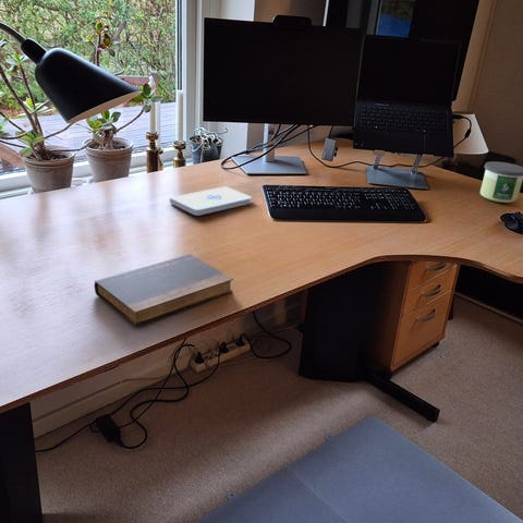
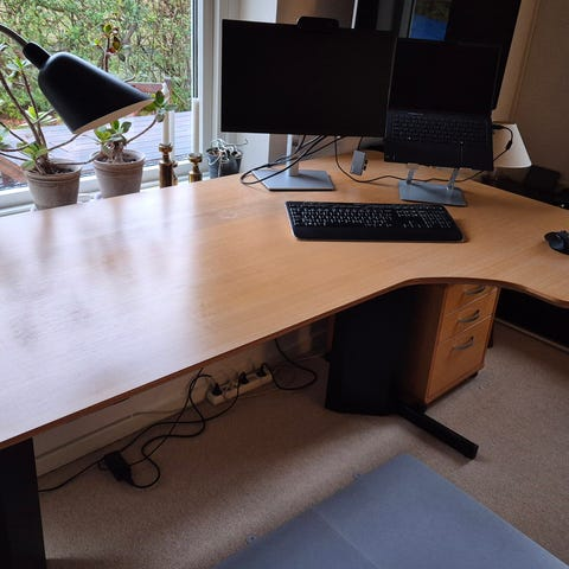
- candle (501, 182)
- book (165, 285)
- notepad (211, 199)
